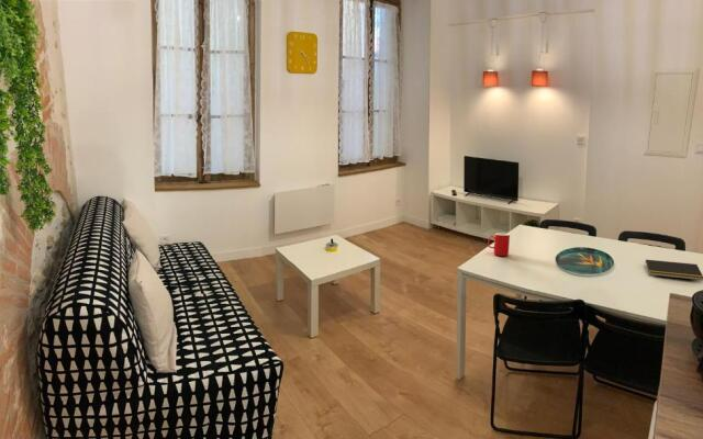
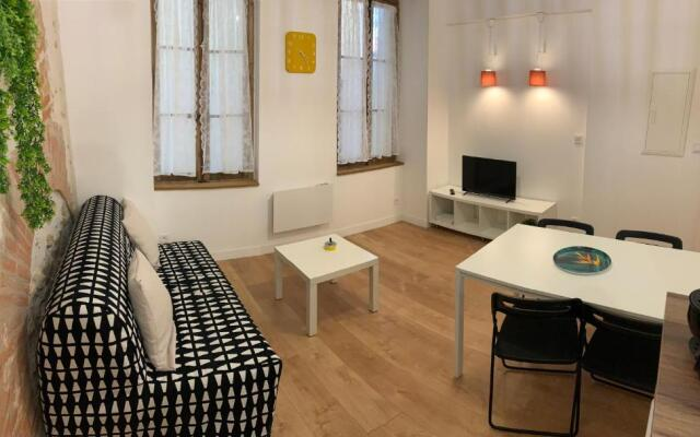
- cup (499, 244)
- notepad (672, 269)
